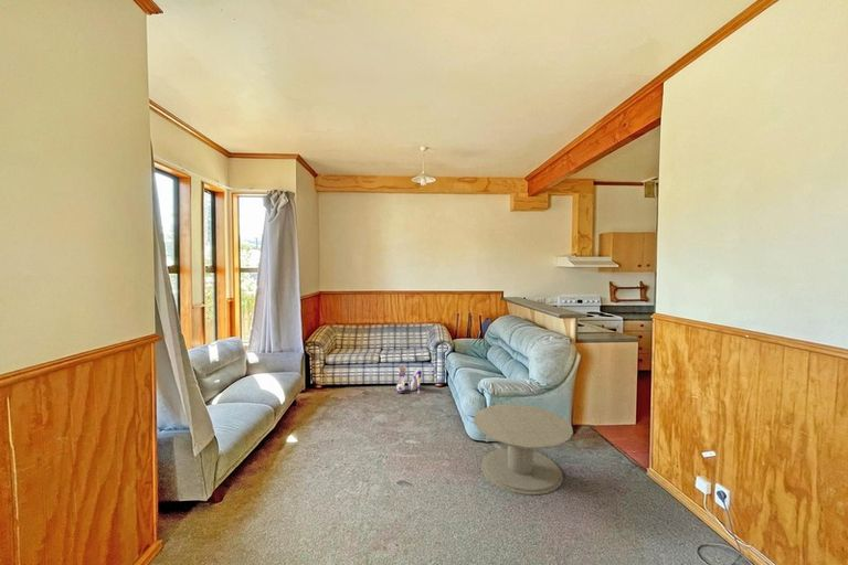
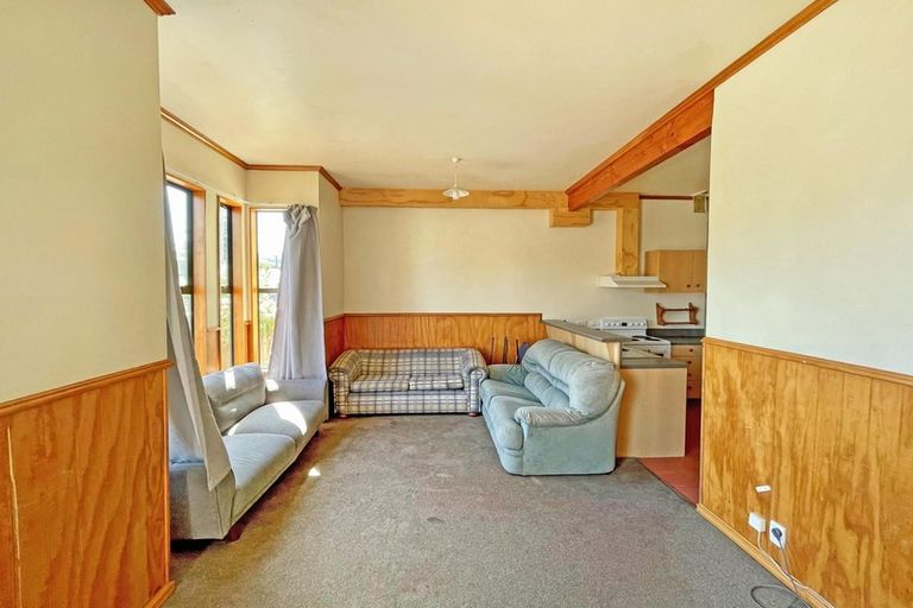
- side table (521, 446)
- shoe (409, 381)
